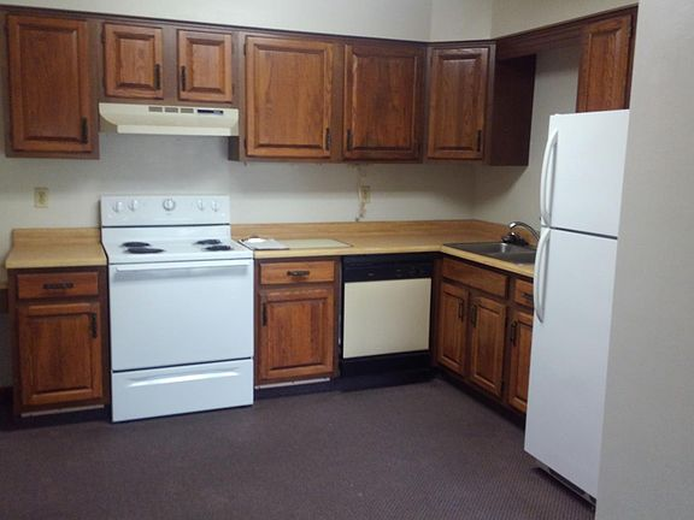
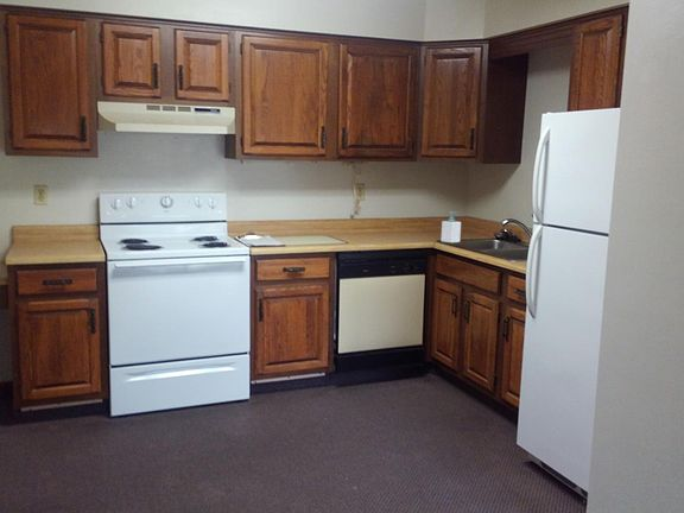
+ soap bottle (451, 227)
